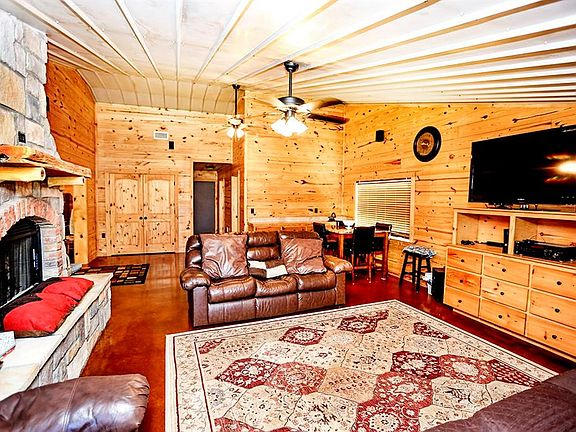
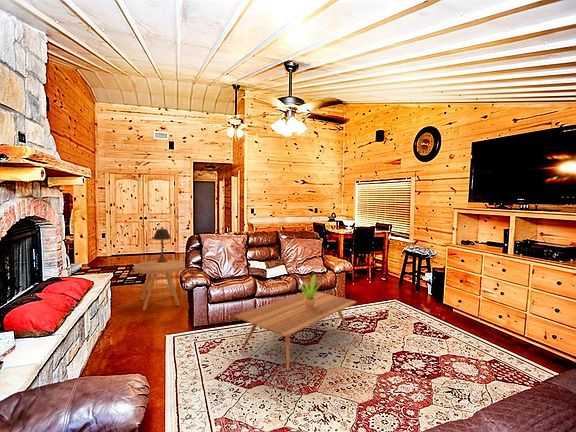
+ coffee table (299, 324)
+ potted plant (310, 292)
+ table lamp (162, 244)
+ side table (154, 280)
